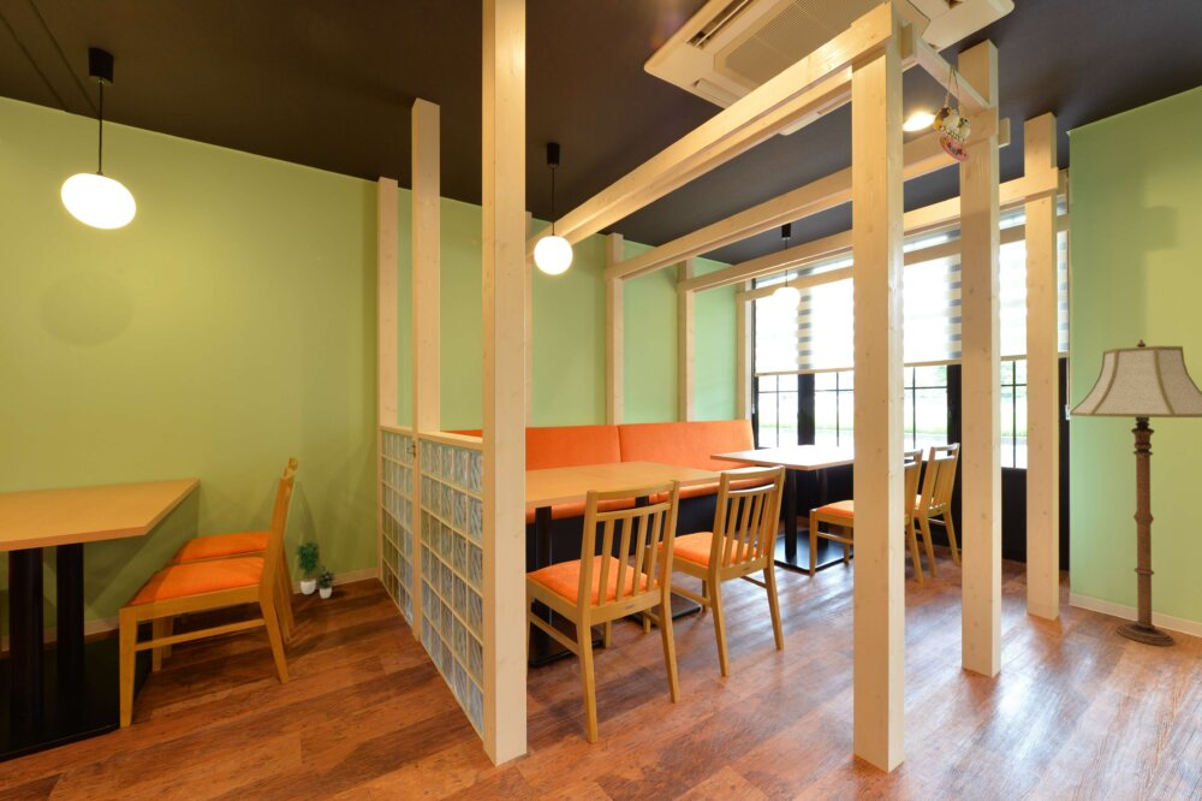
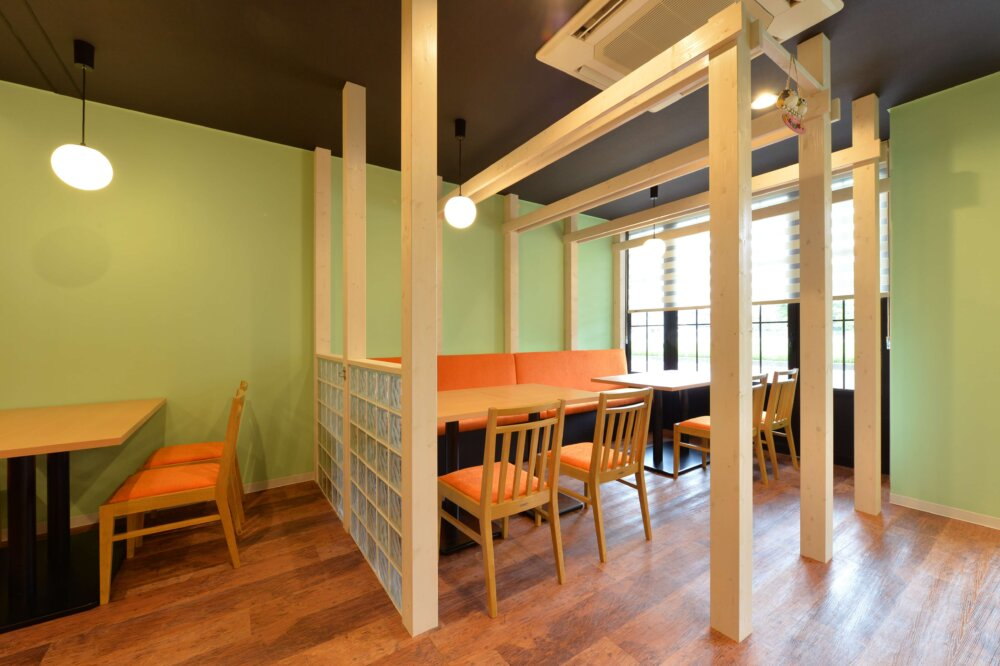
- potted plant (315, 568)
- floor lamp (1142, 487)
